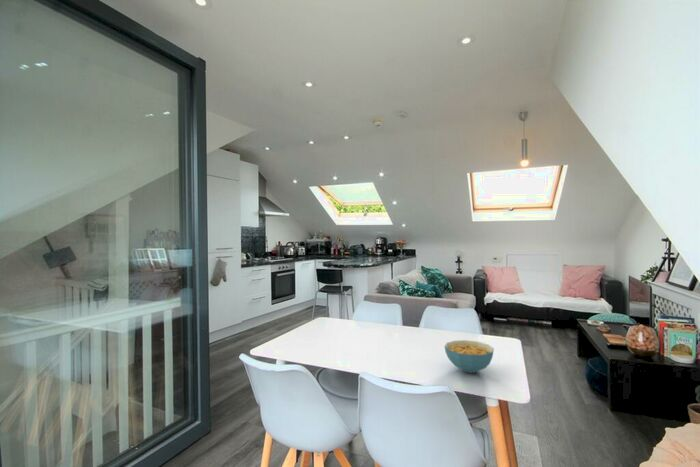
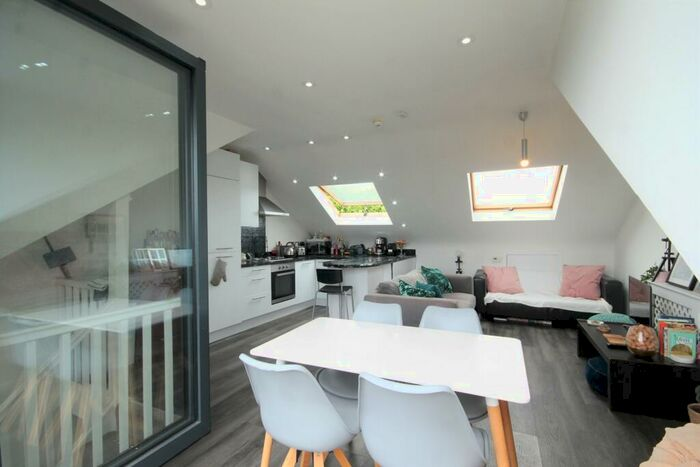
- cereal bowl (469, 358)
